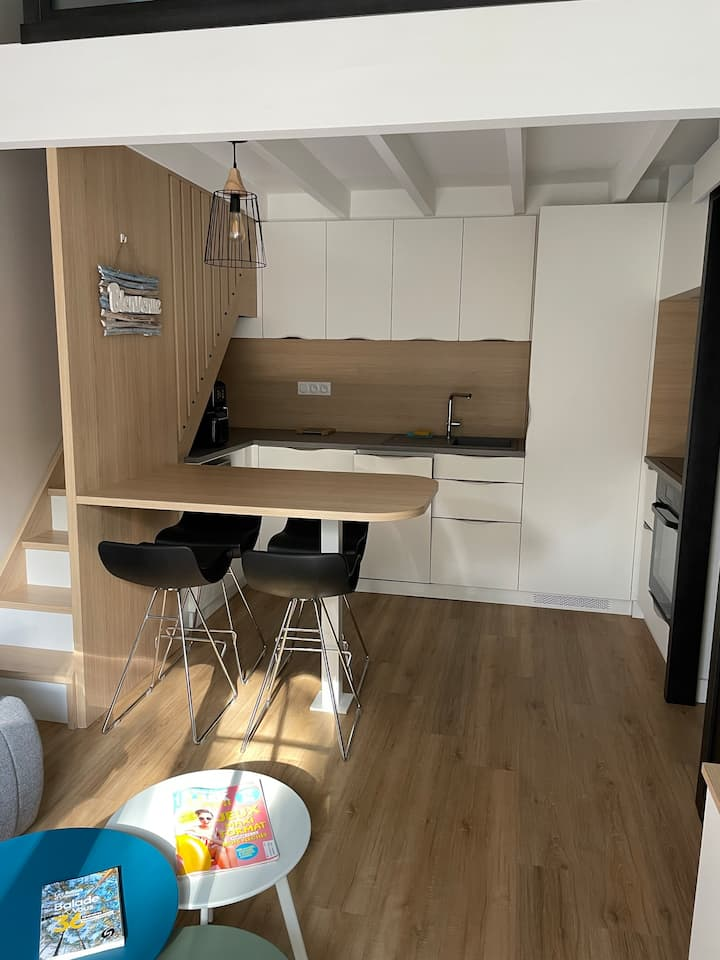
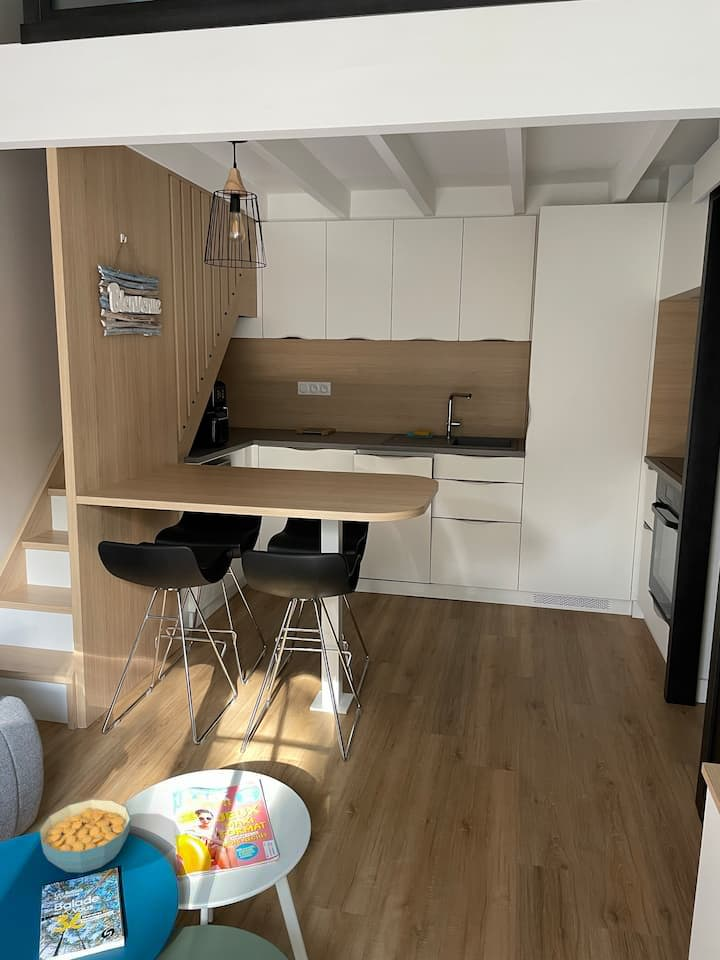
+ cereal bowl (86, 843)
